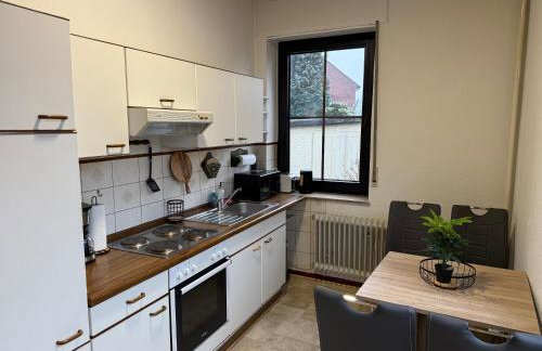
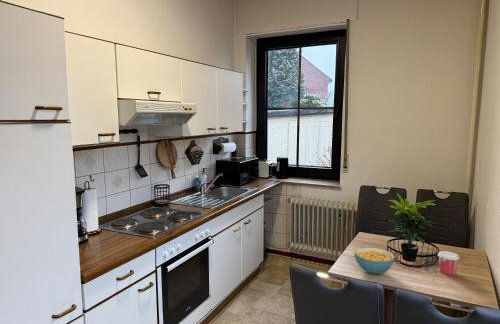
+ cup (448, 263)
+ cereal bowl (373, 263)
